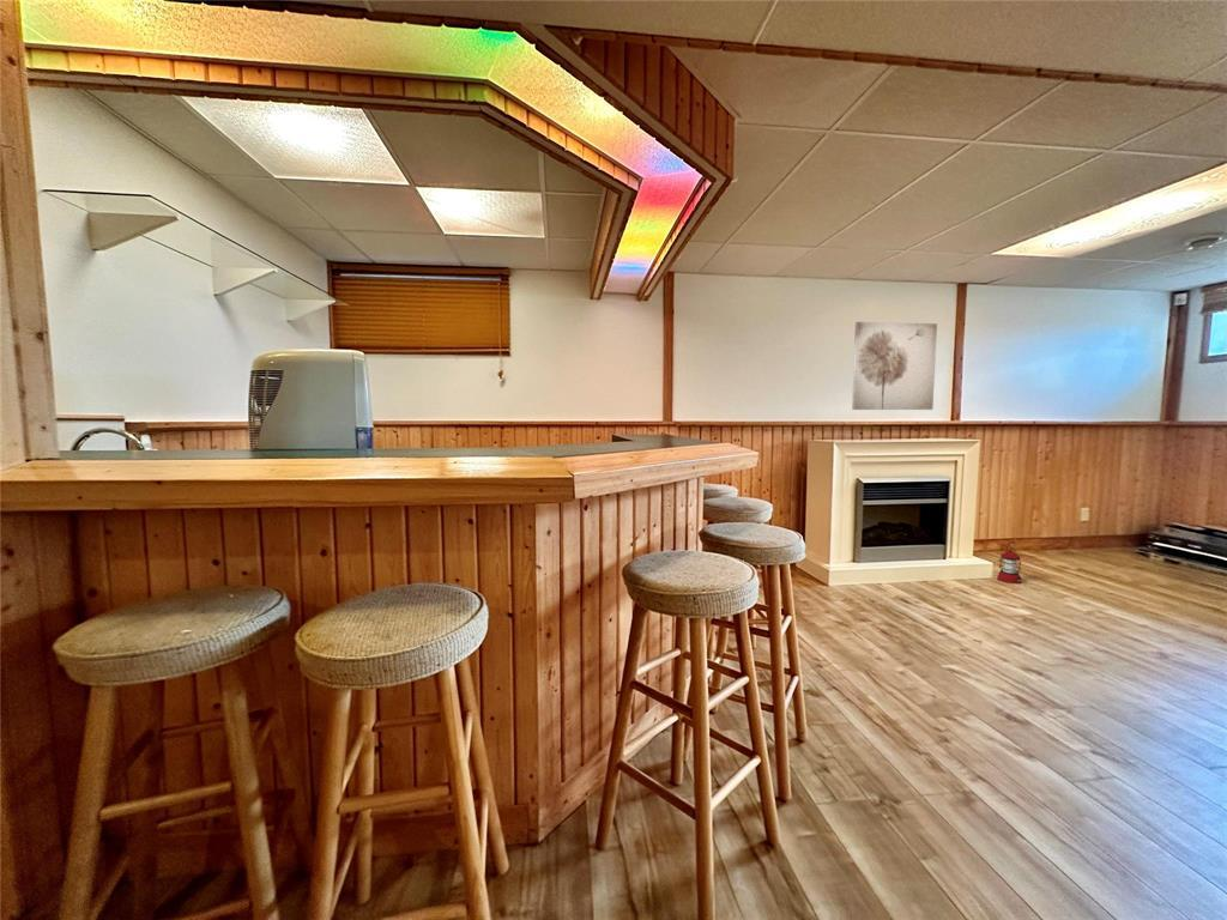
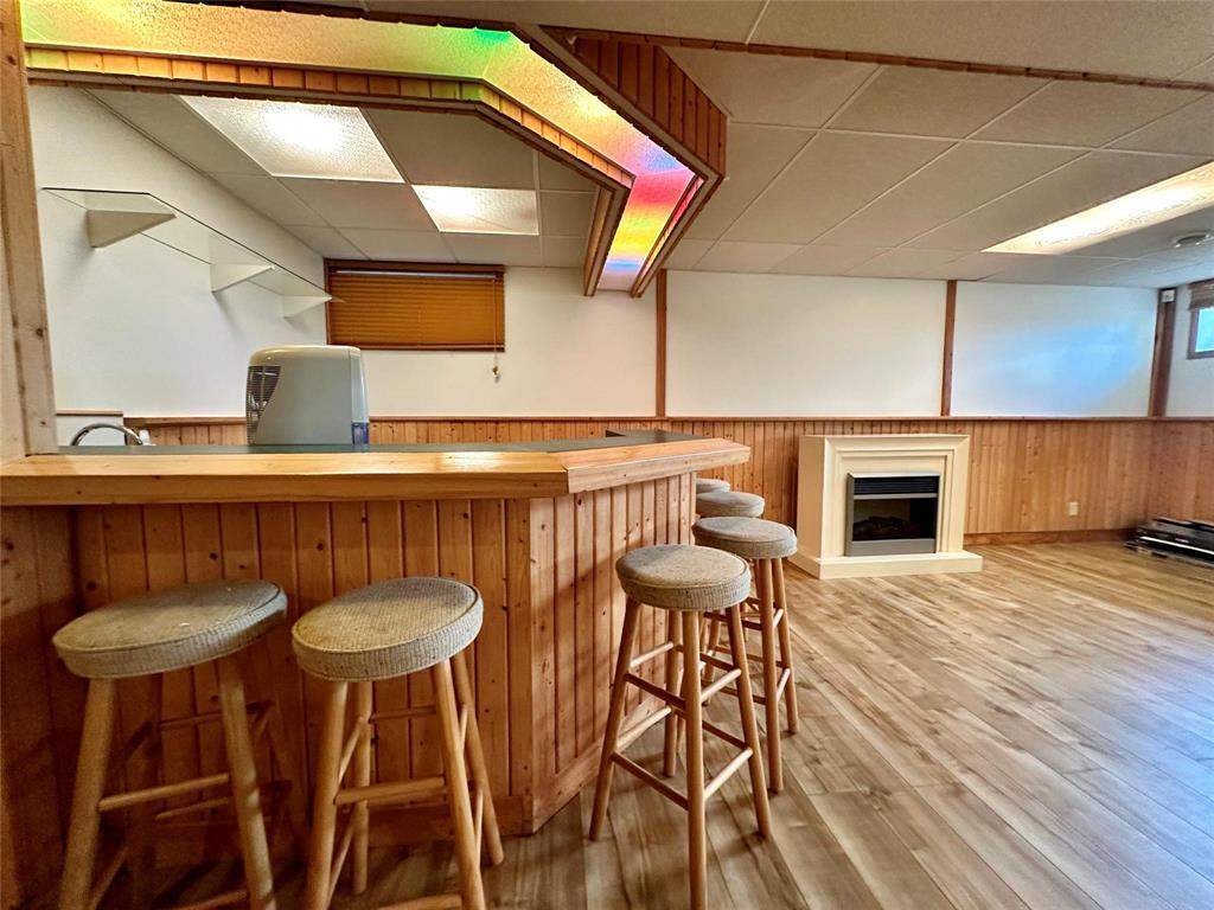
- wall art (894, 367)
- lantern (1010, 561)
